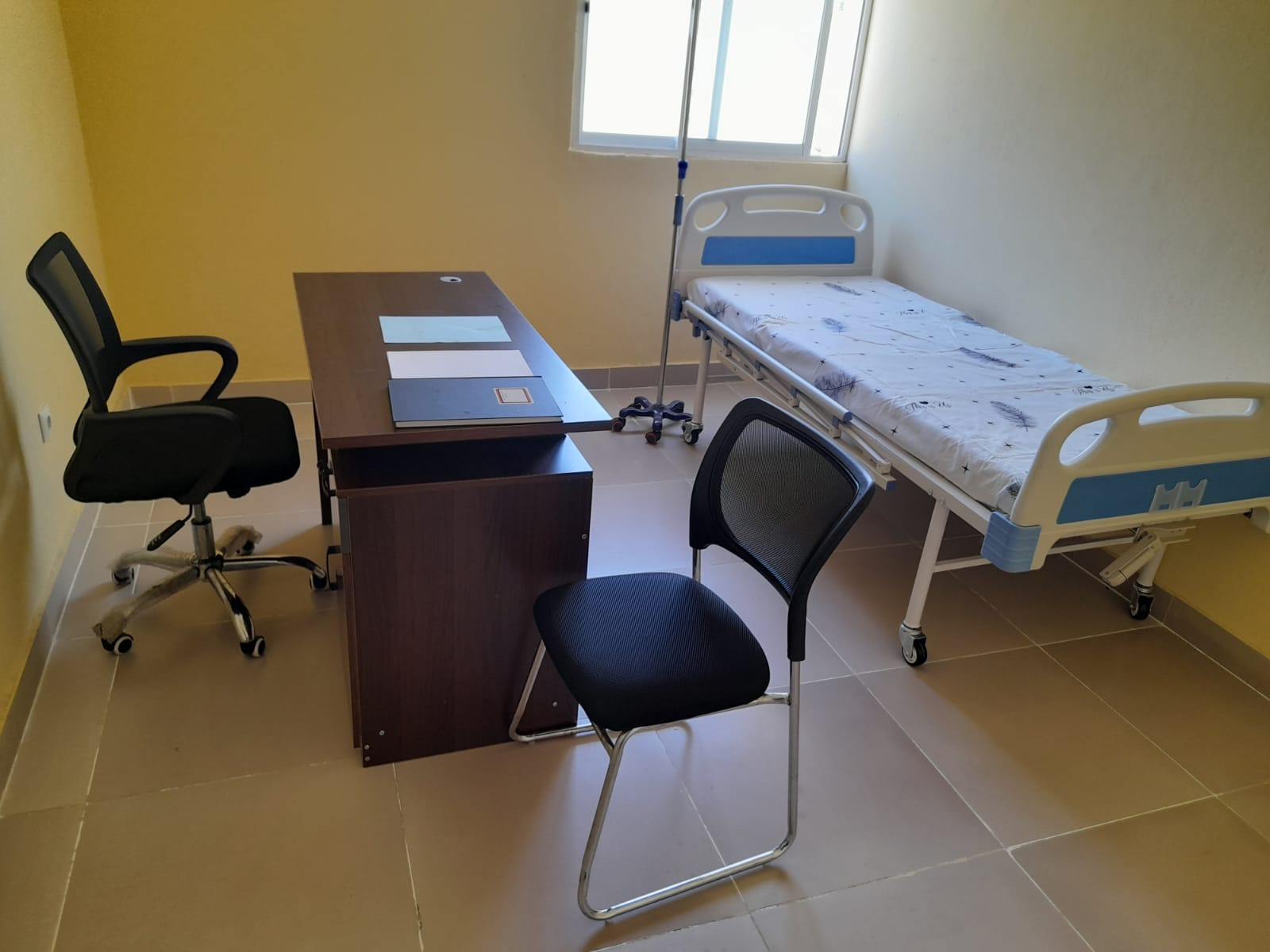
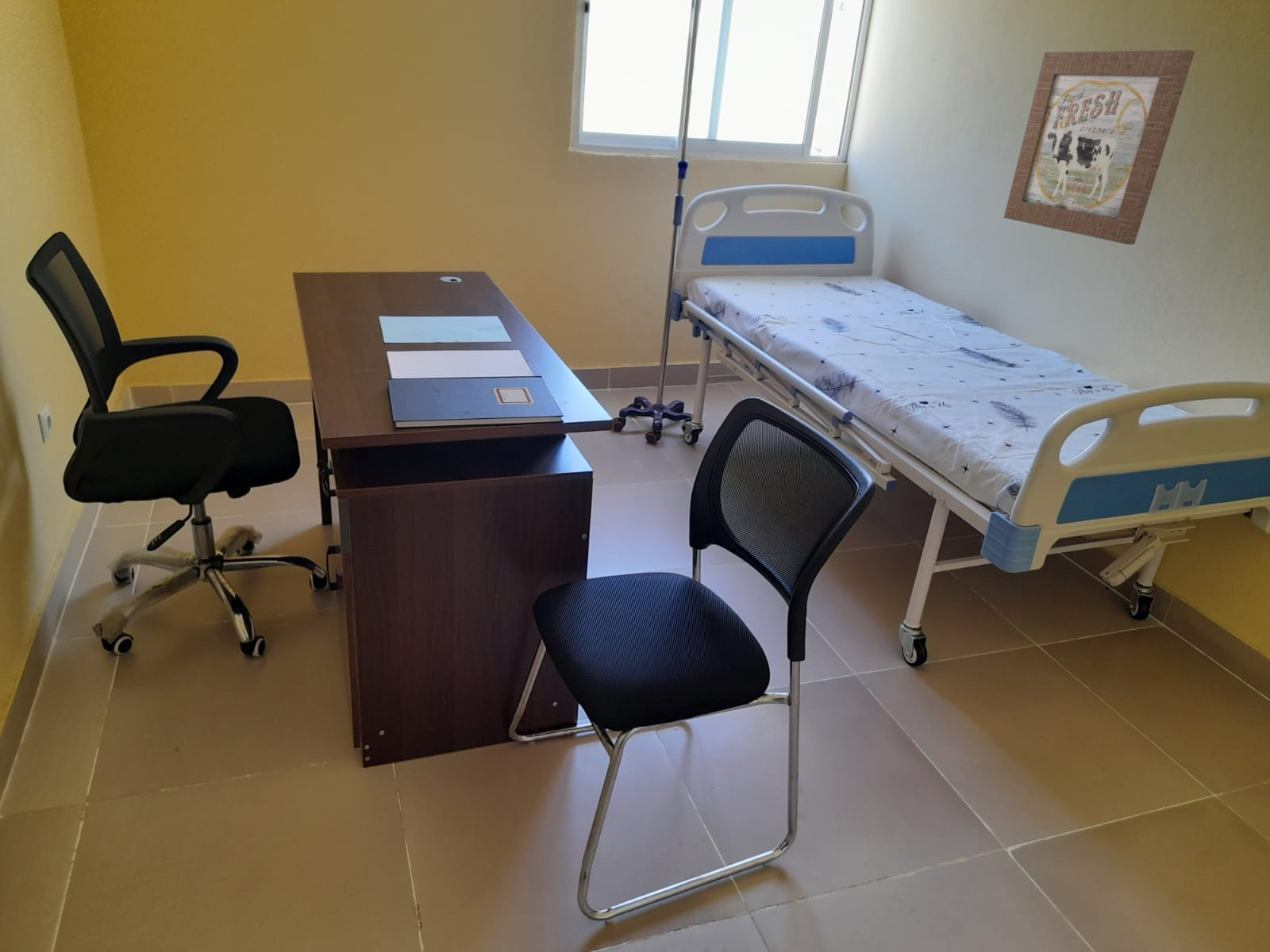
+ wall art (1087, 144)
